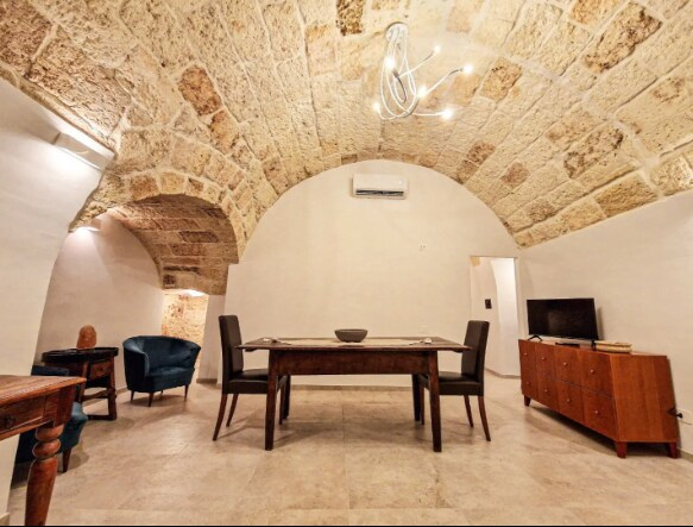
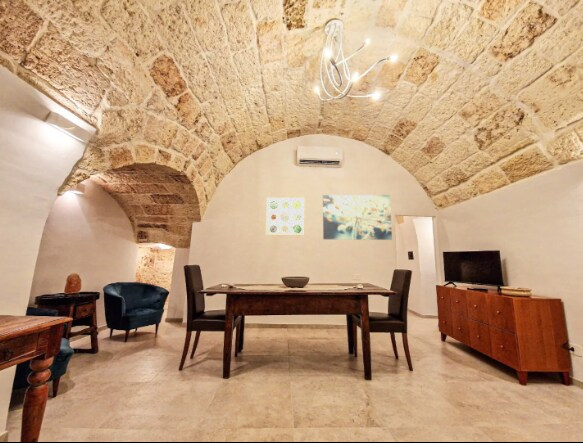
+ wall art (285, 216)
+ wall art (356, 217)
